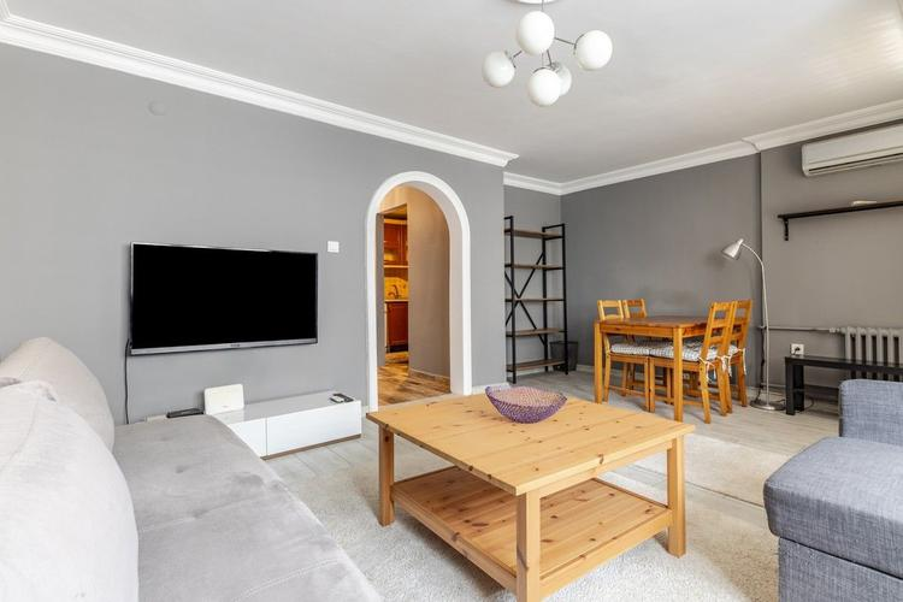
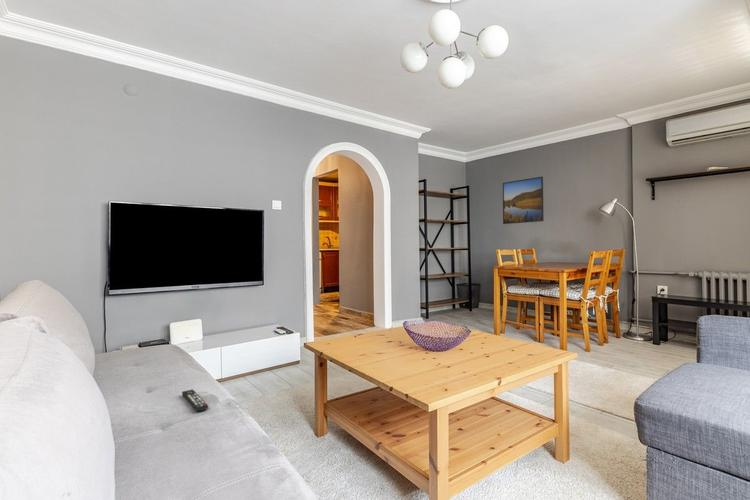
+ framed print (522, 201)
+ remote control (194, 399)
